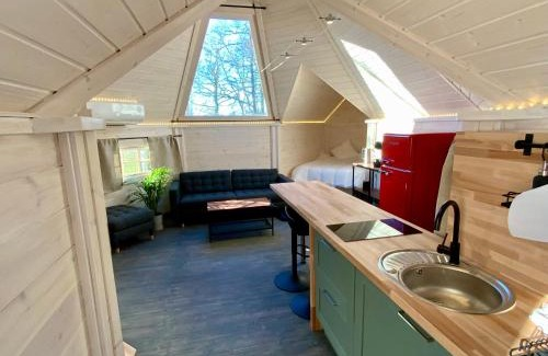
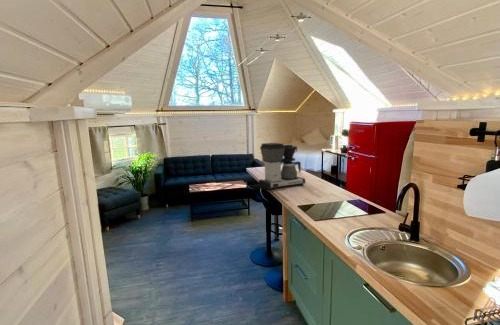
+ coffee maker (281, 163)
